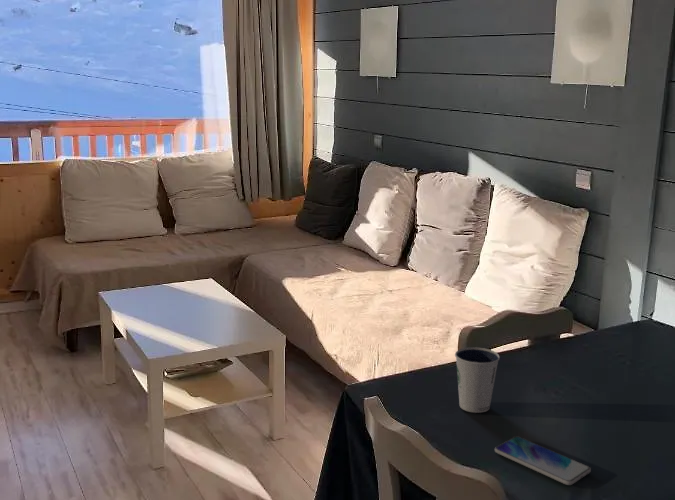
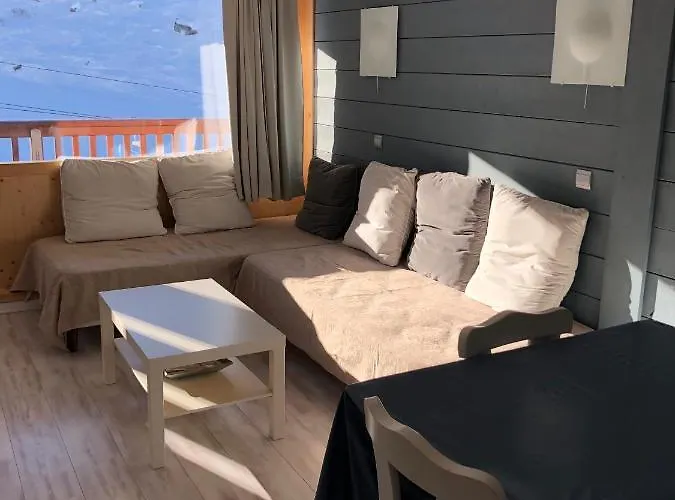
- dixie cup (475, 381)
- smartphone (541, 459)
